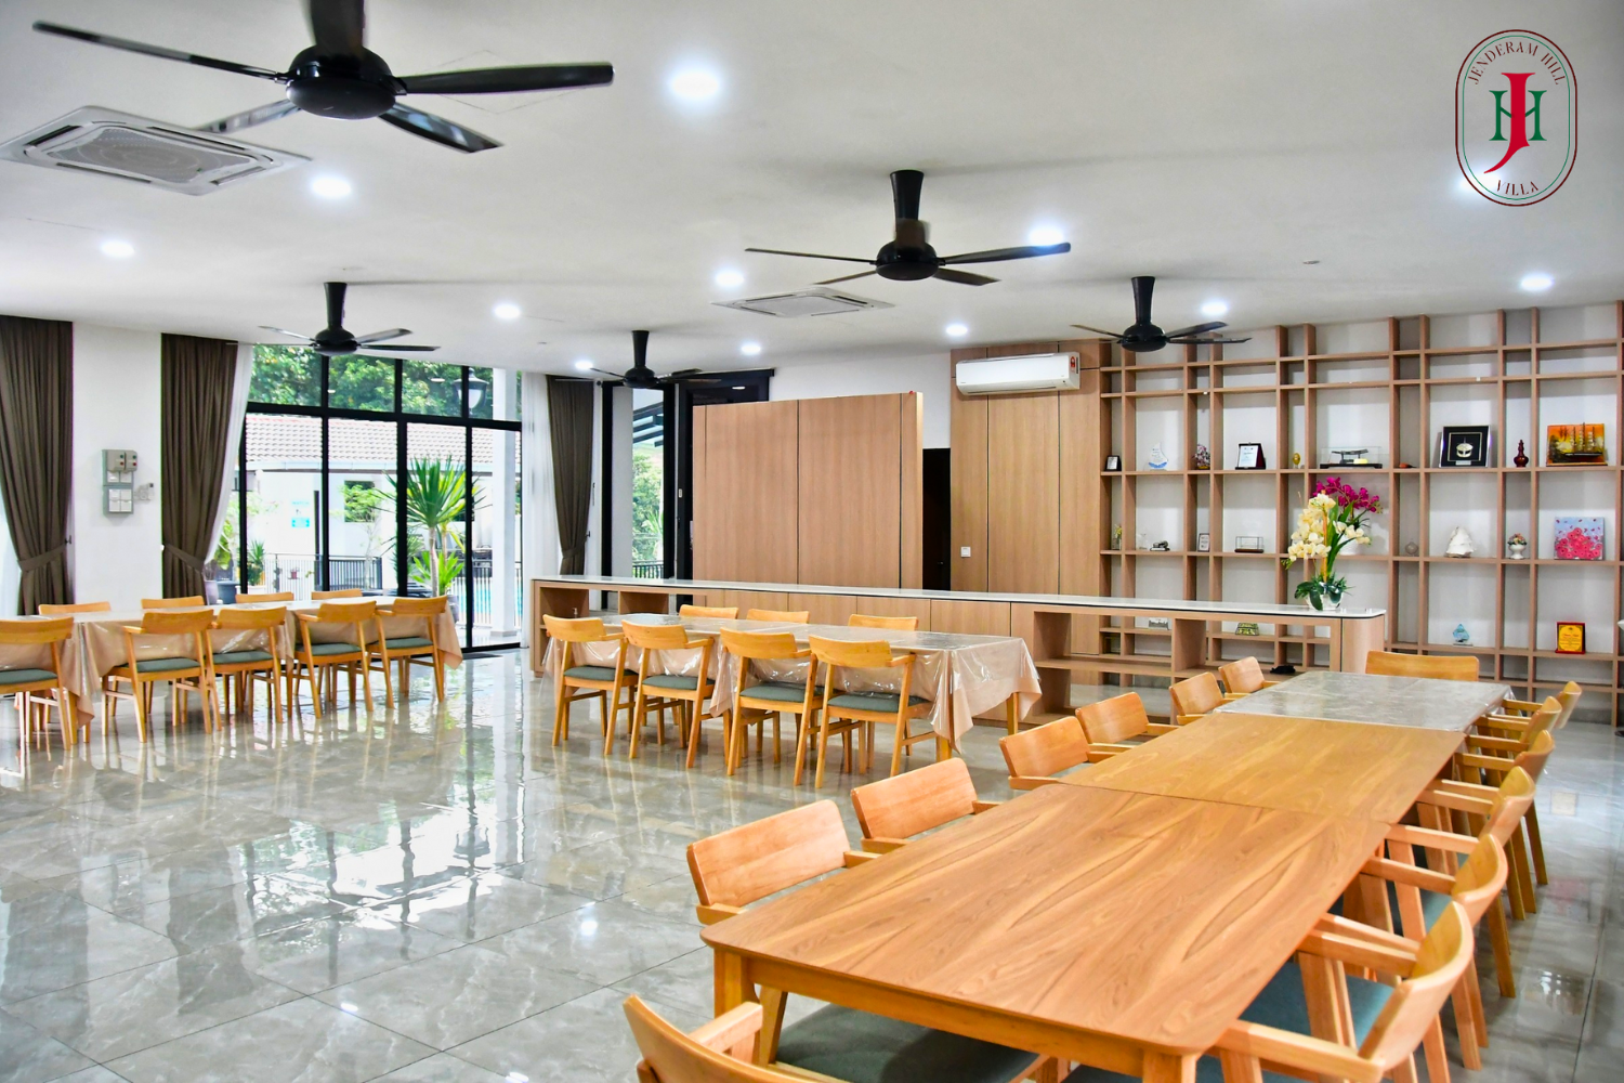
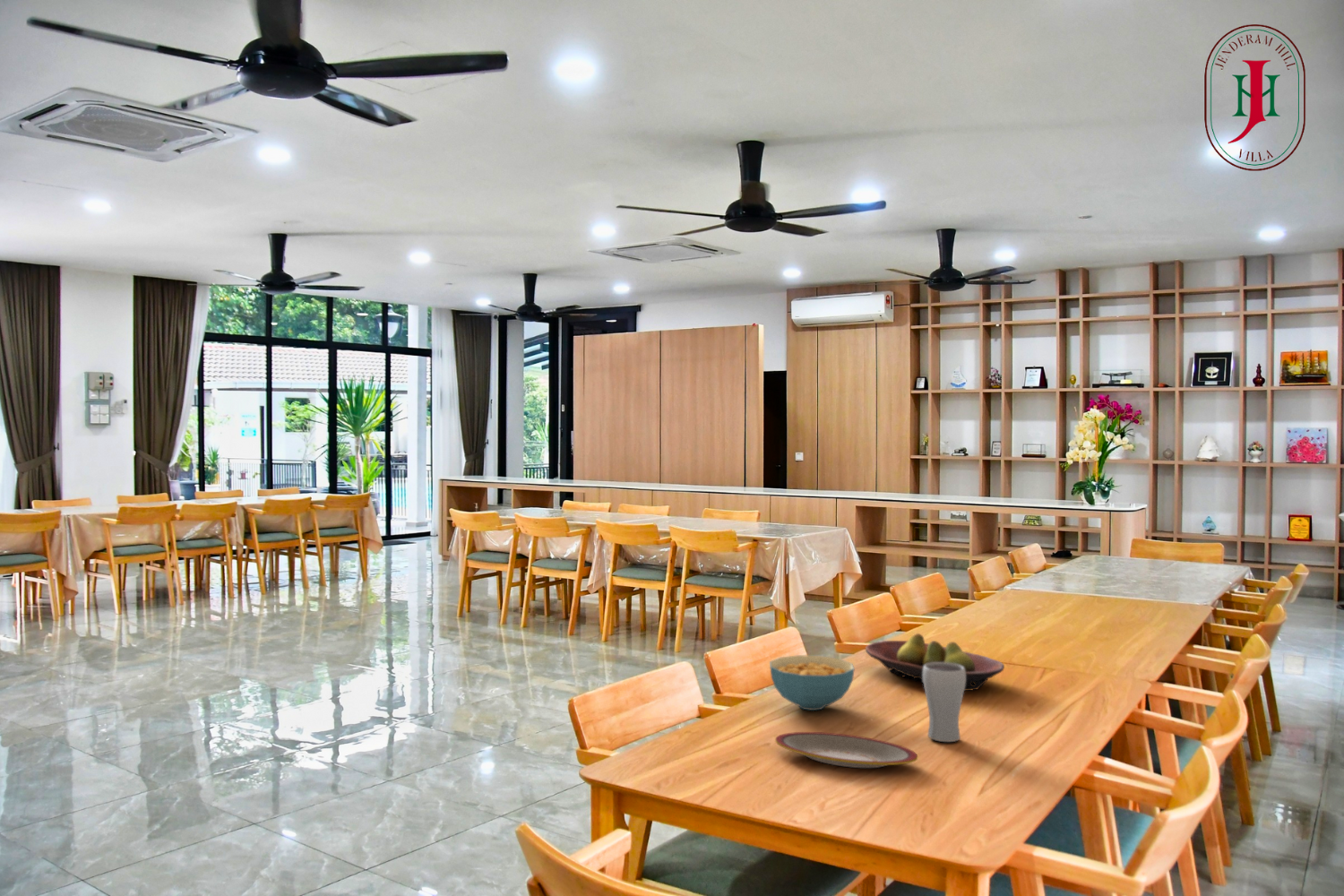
+ drinking glass (943, 702)
+ plate (844, 753)
+ cereal bowl (811, 685)
+ fruit bowl (932, 658)
